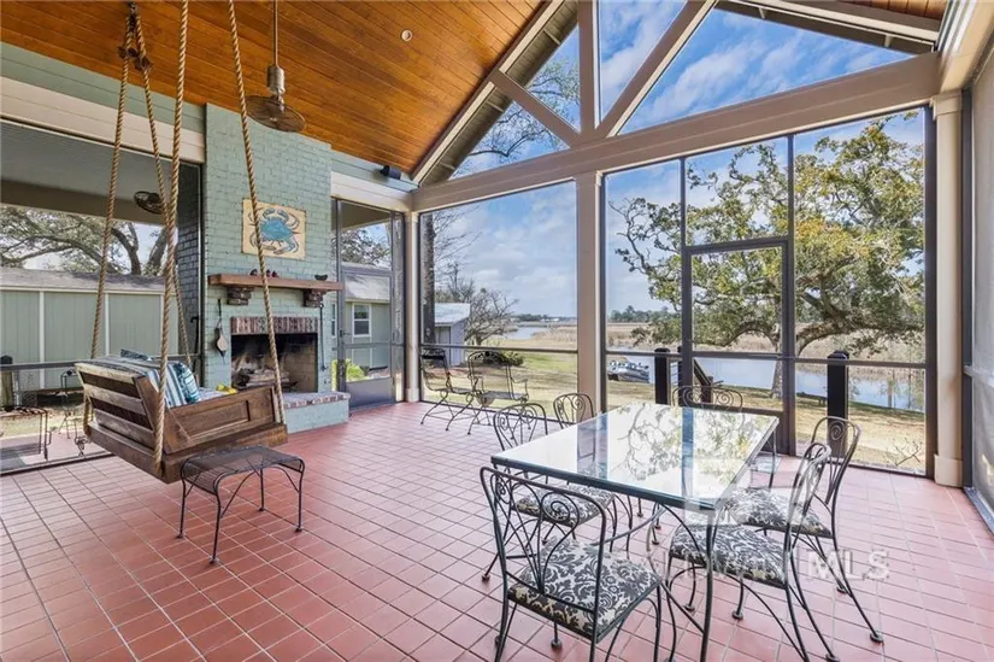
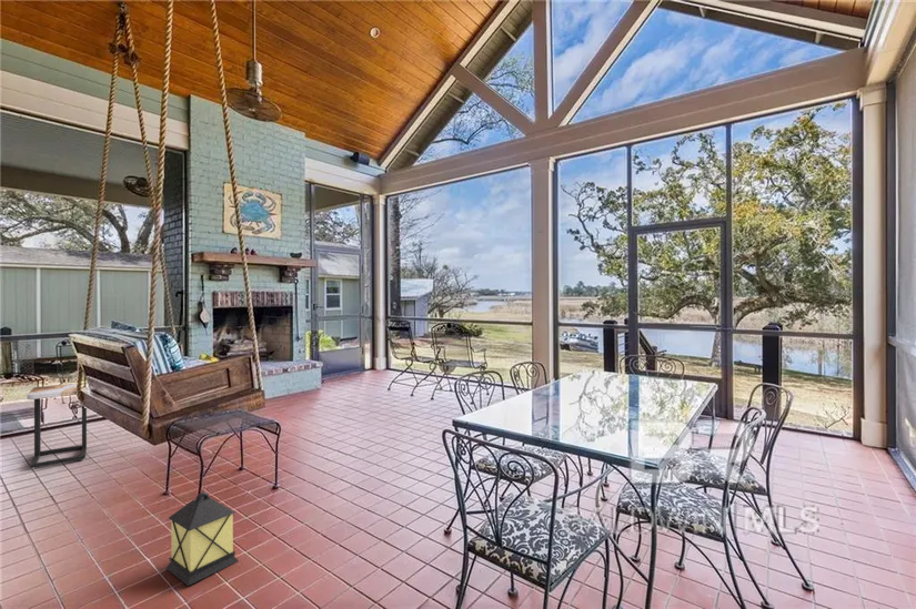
+ lamp (202, 528)
+ side table (40, 423)
